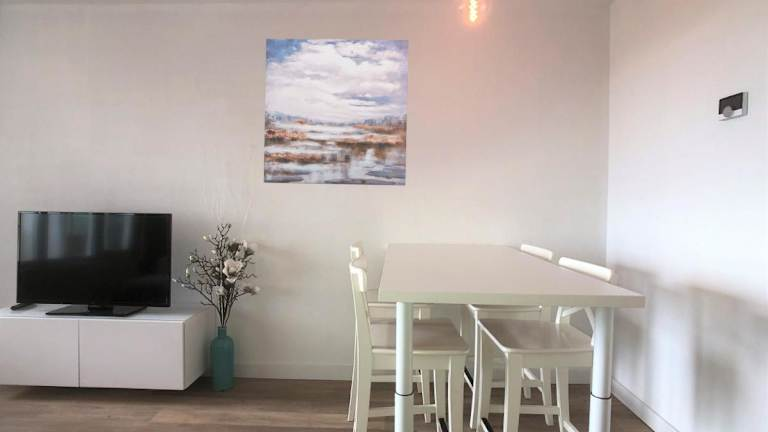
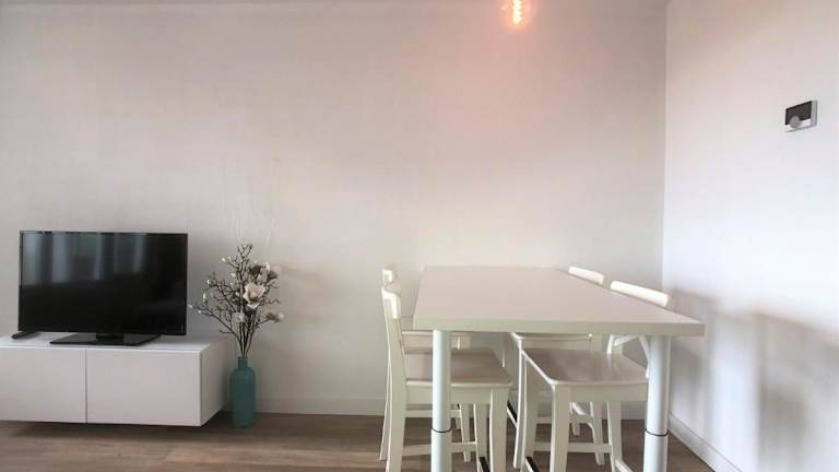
- wall art (335, 112)
